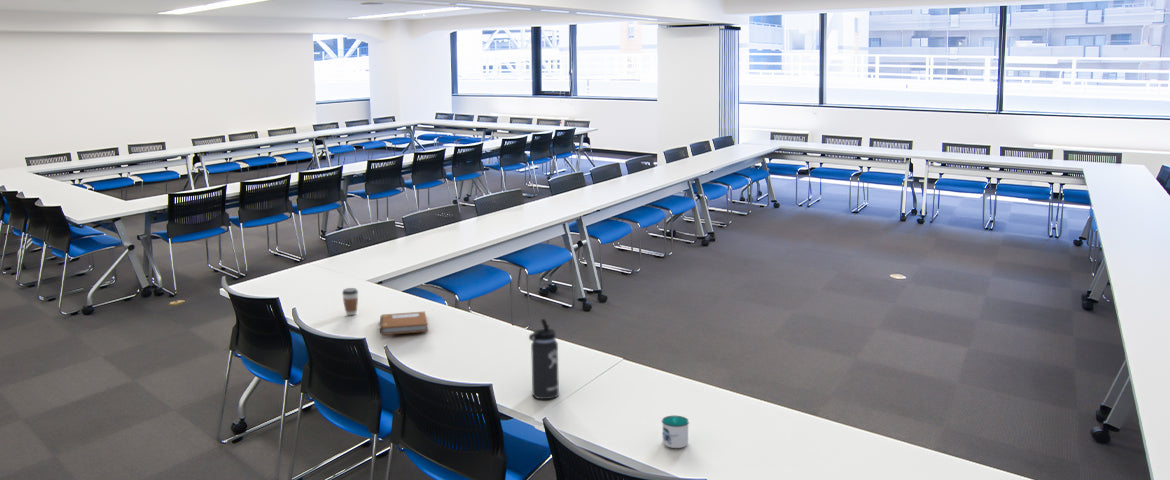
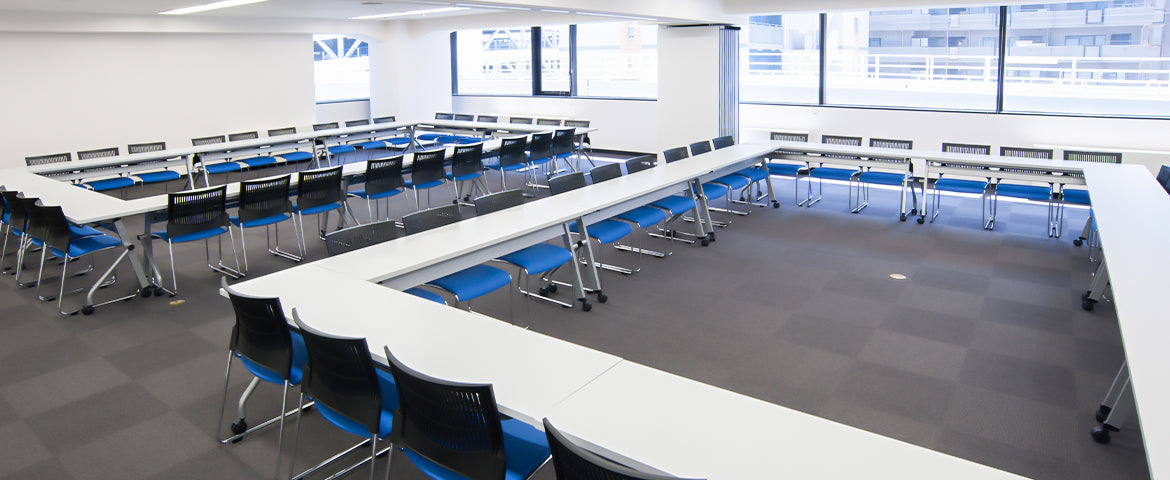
- notebook (403, 322)
- thermos bottle (542, 357)
- mug (673, 430)
- coffee cup (350, 301)
